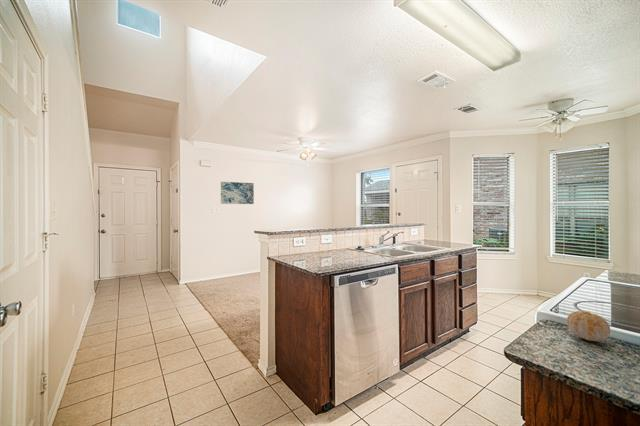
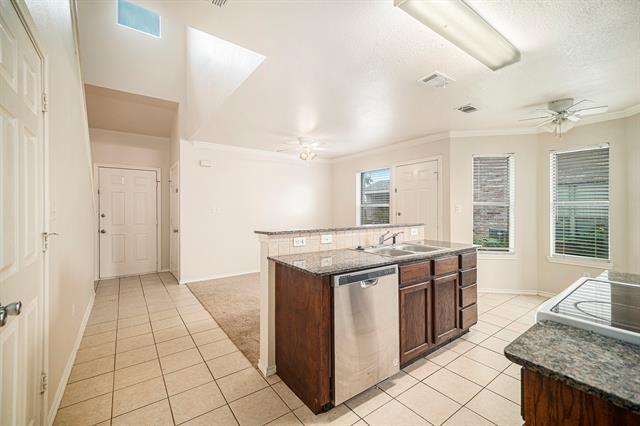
- wall art (237, 193)
- fruit (587, 325)
